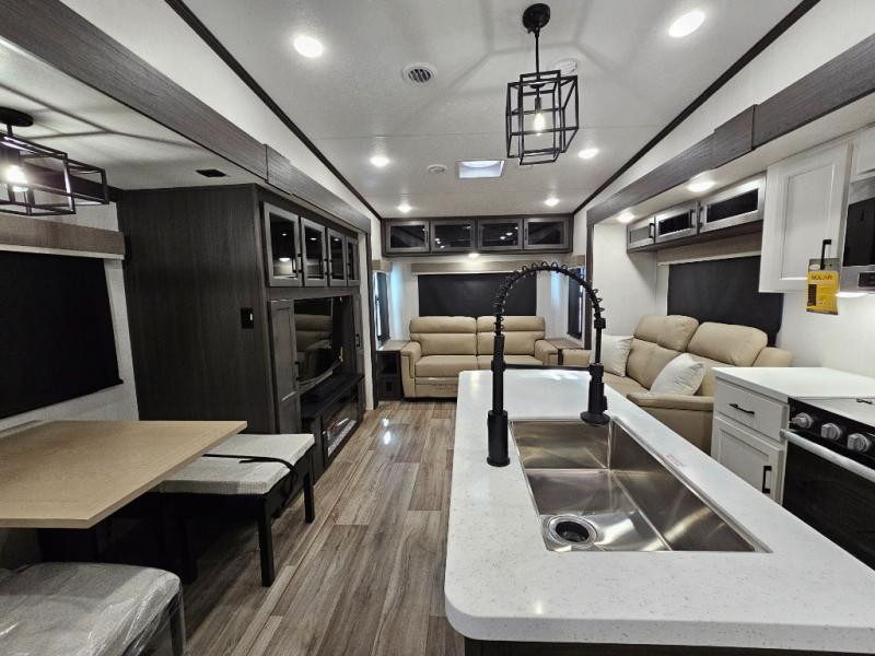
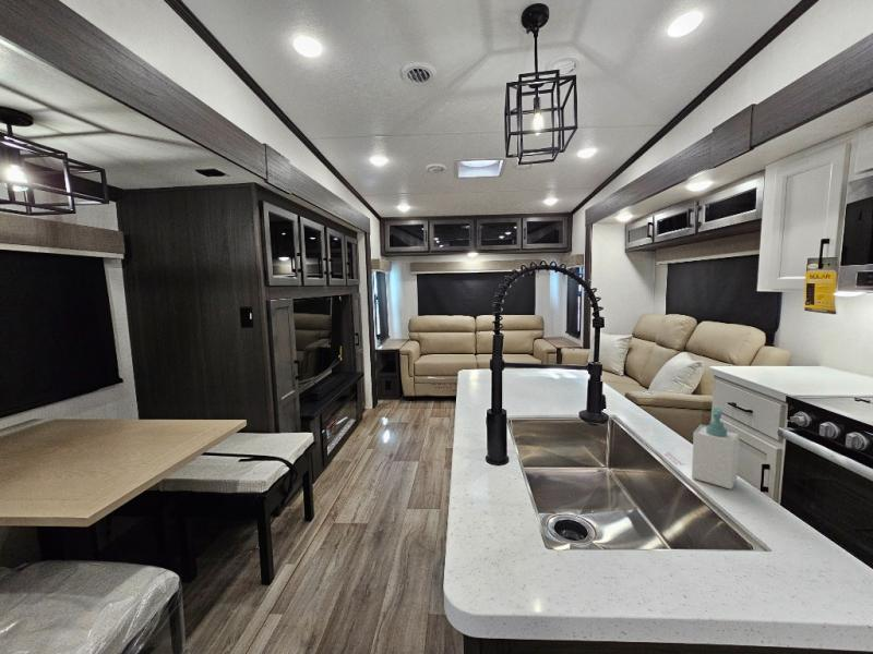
+ soap bottle (715, 444)
